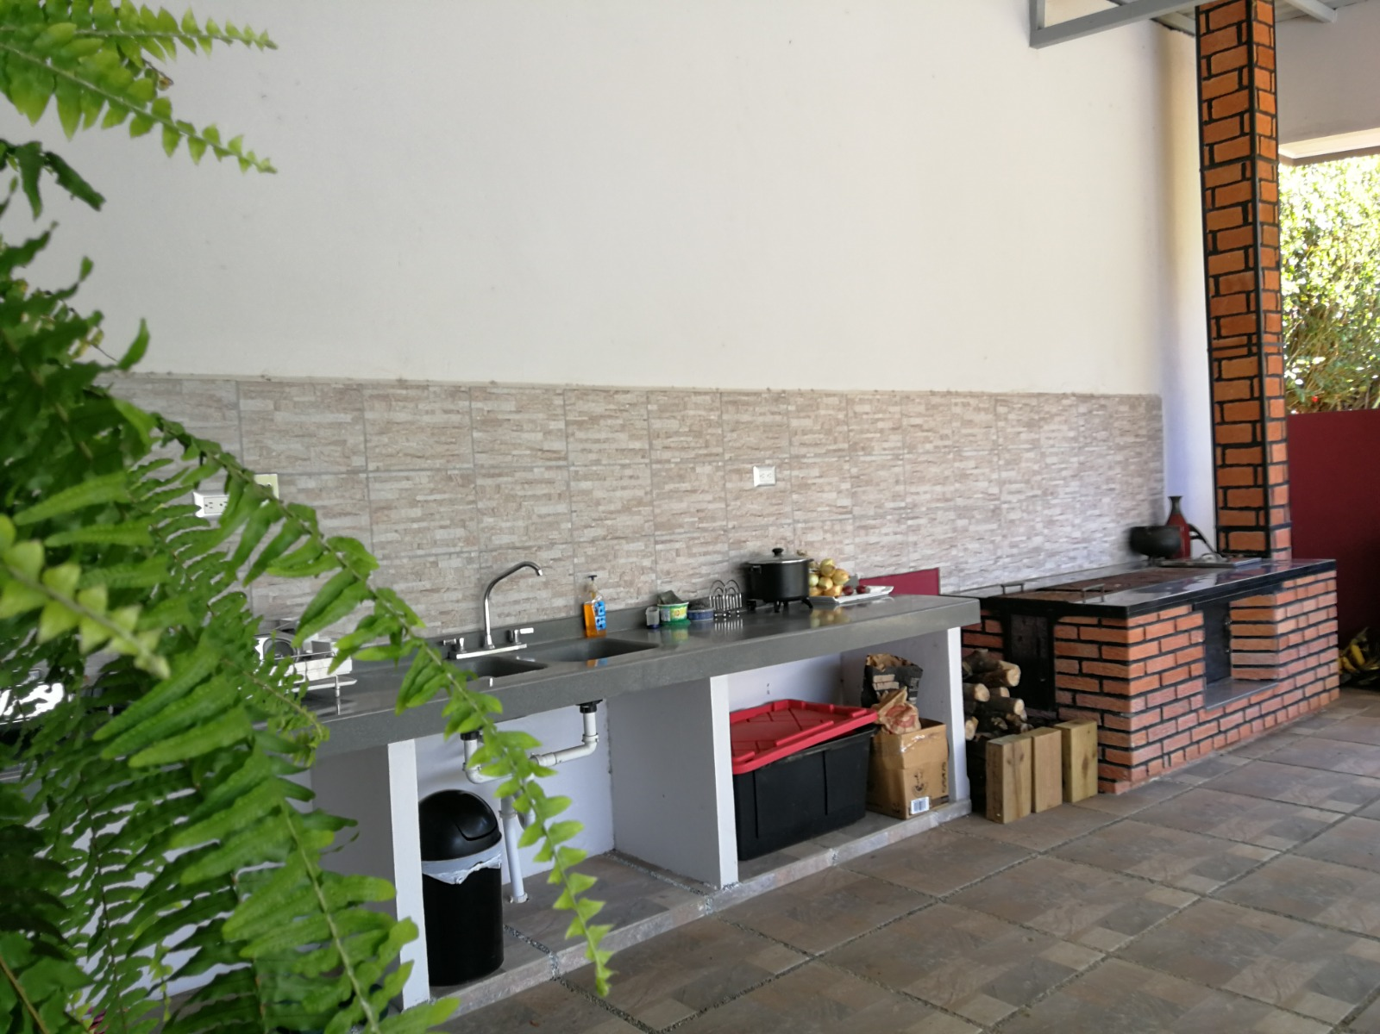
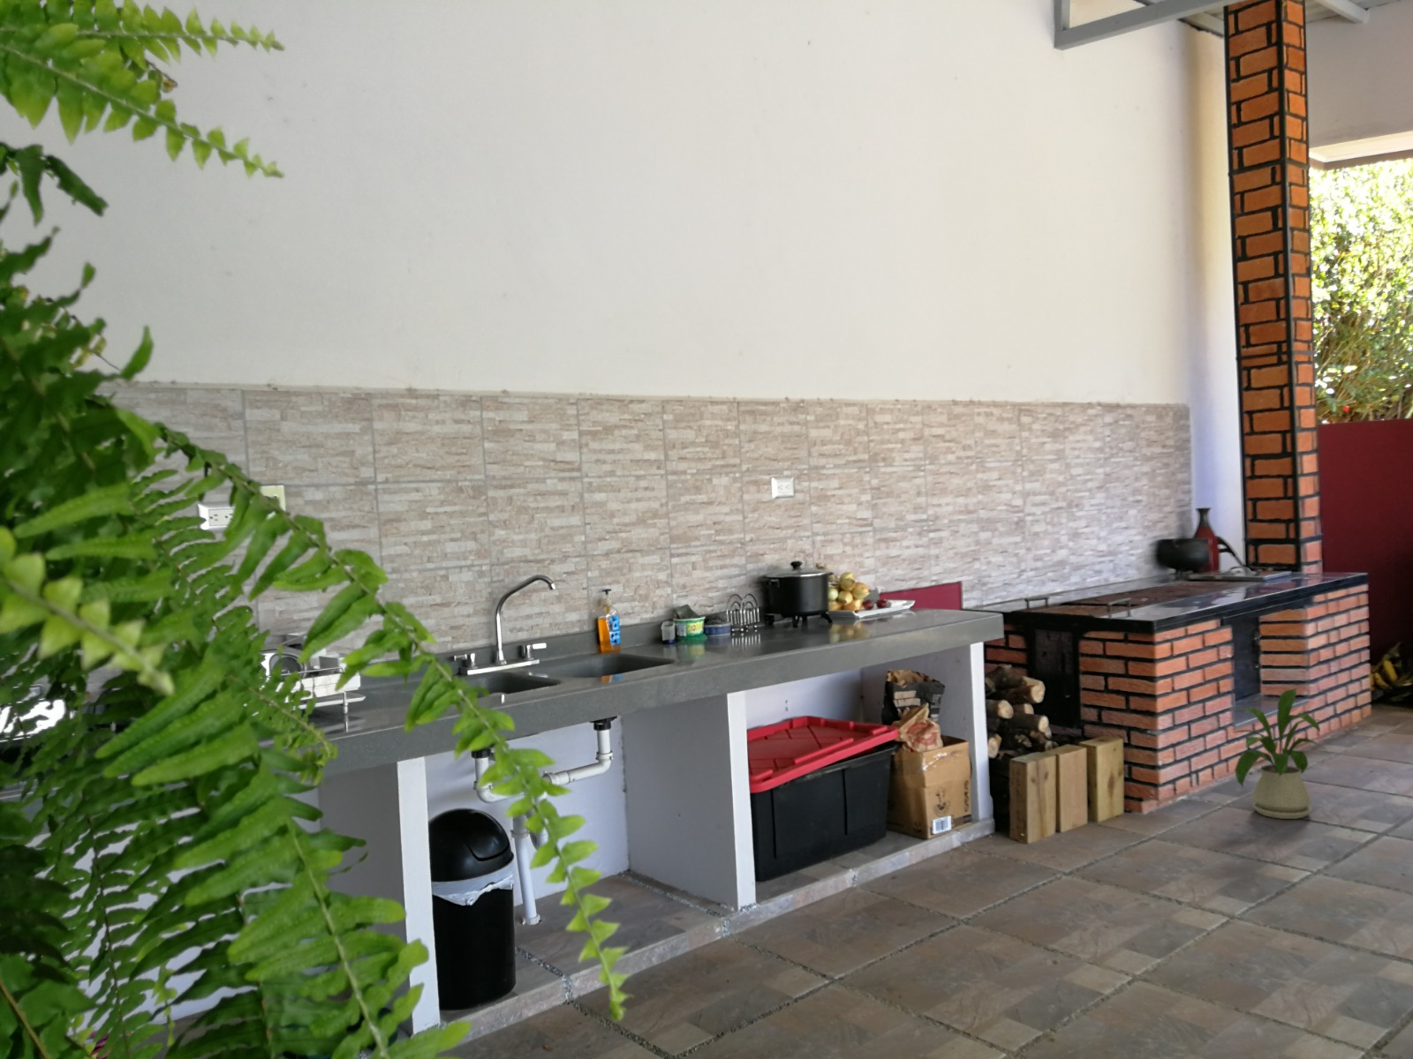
+ house plant (1268, 754)
